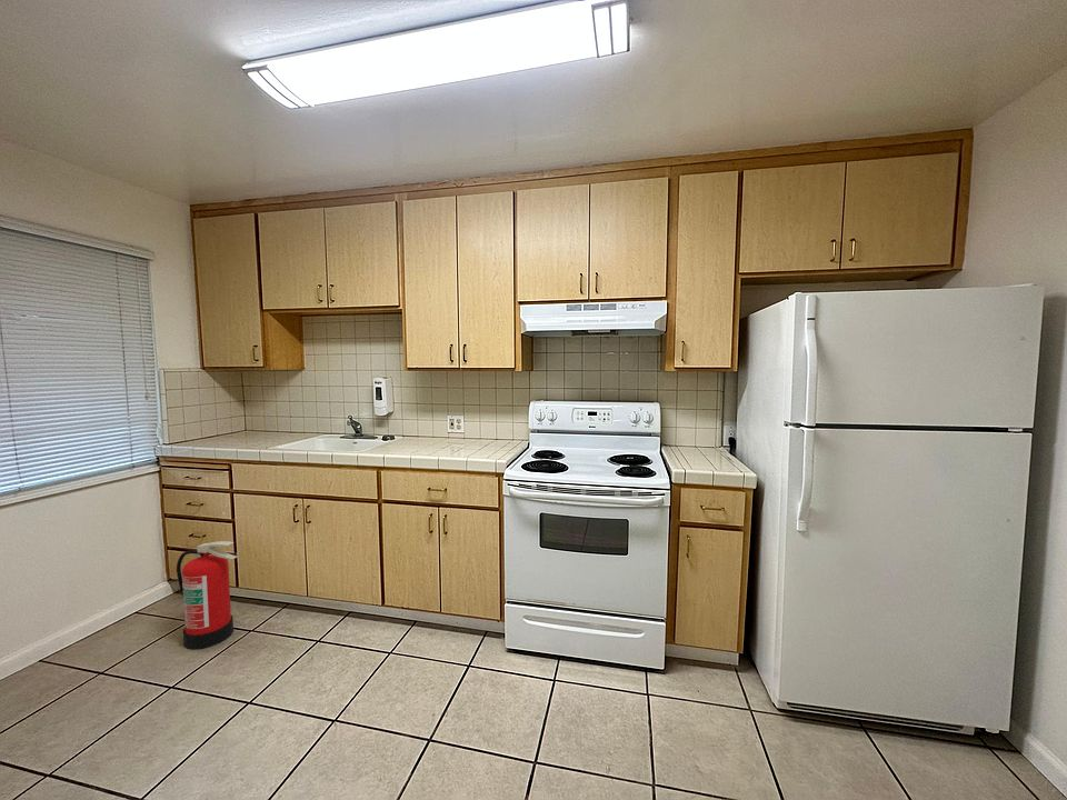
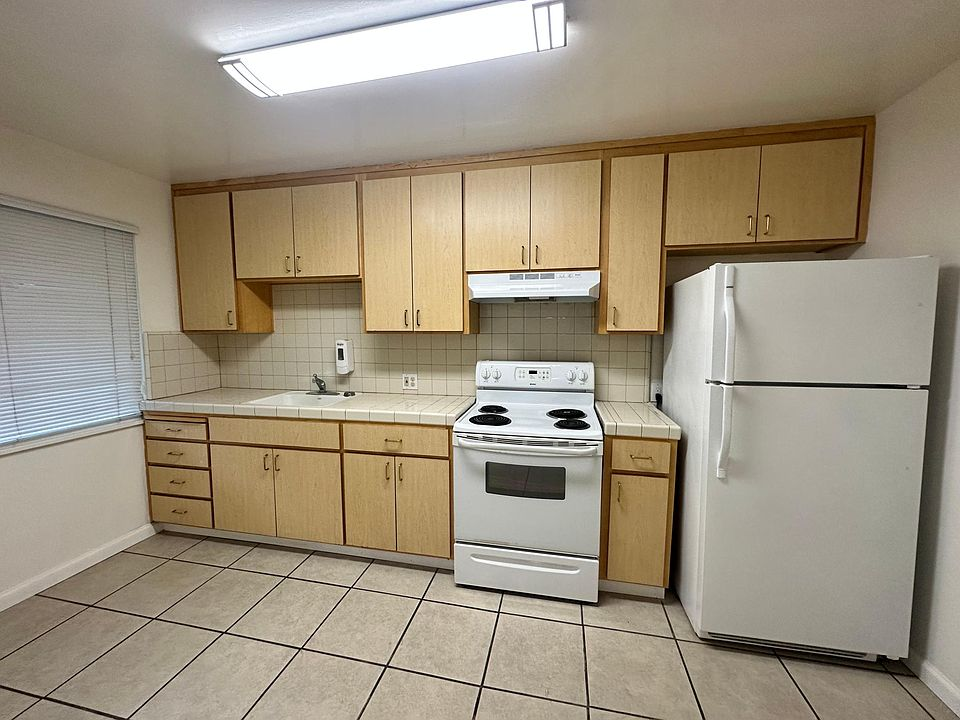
- fire extinguisher (207, 589)
